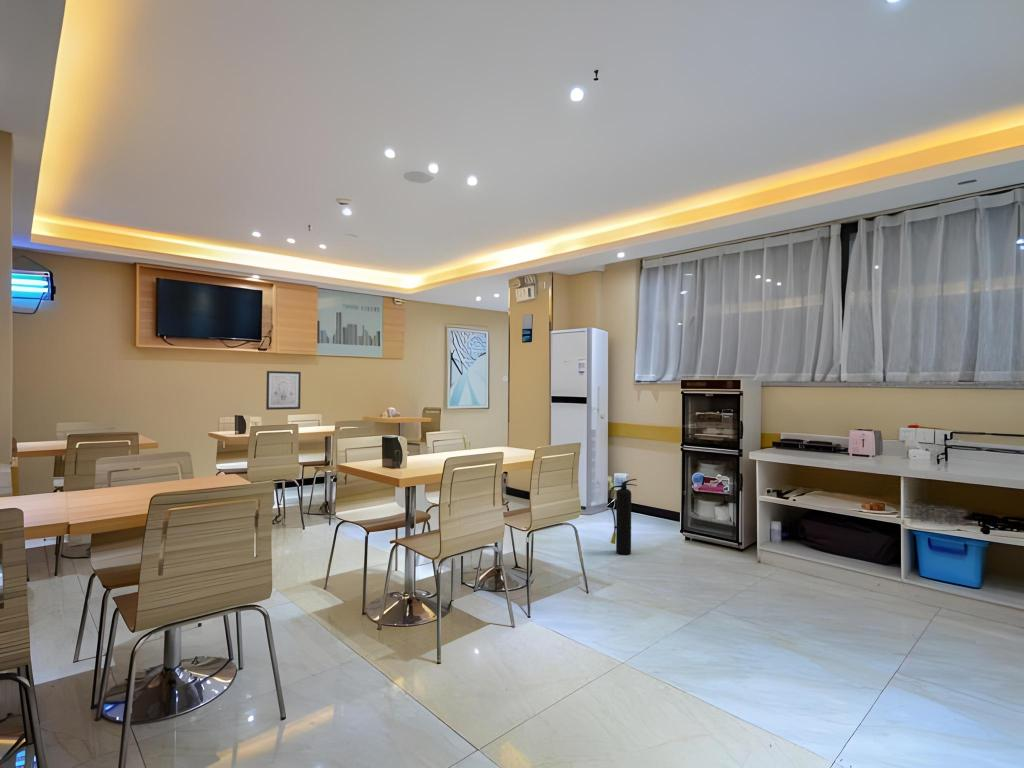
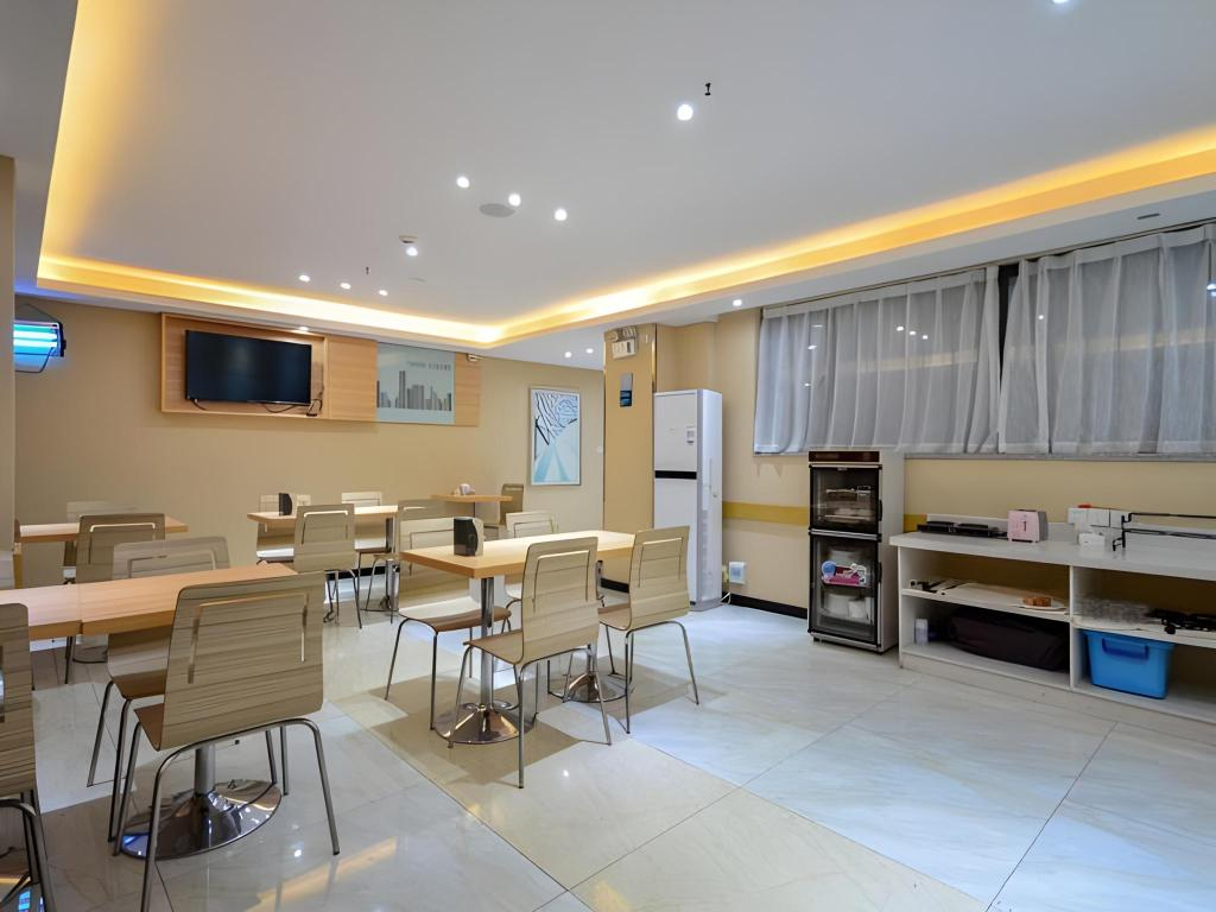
- wall art (283, 390)
- fire extinguisher (622, 515)
